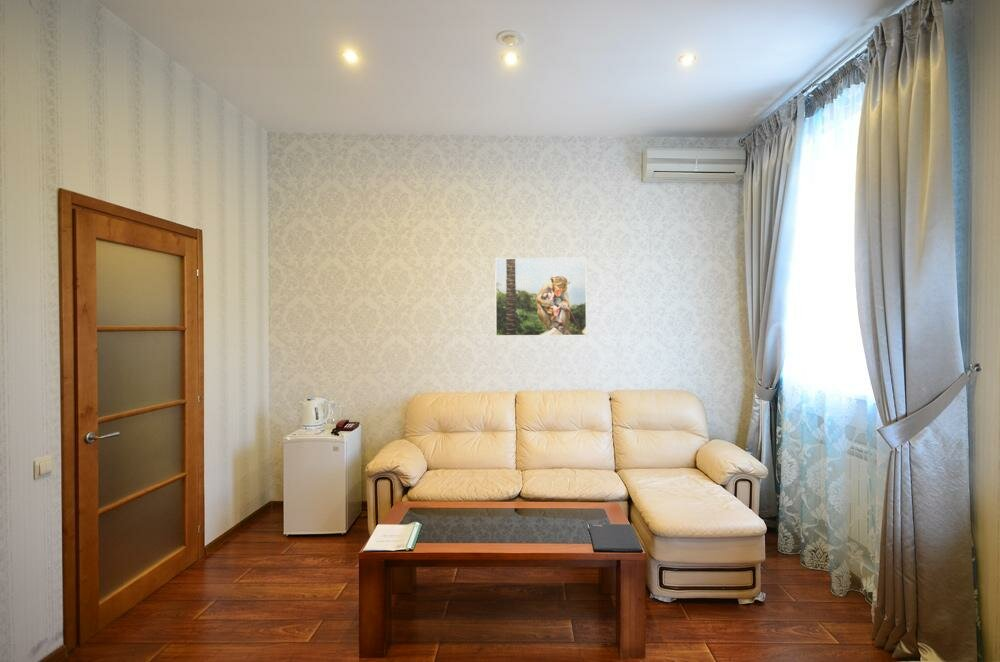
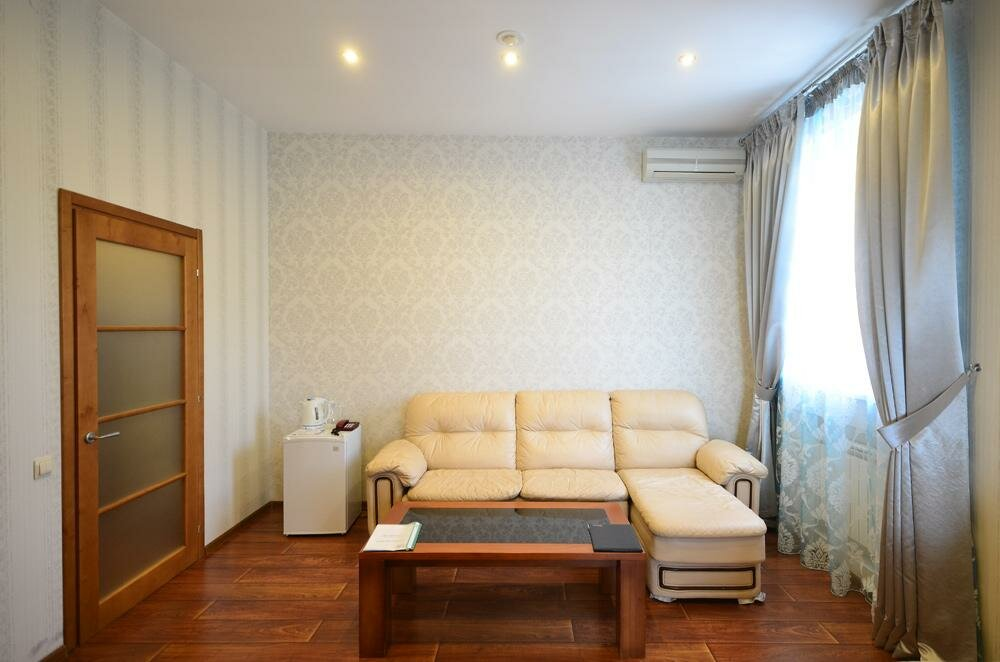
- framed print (540, 297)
